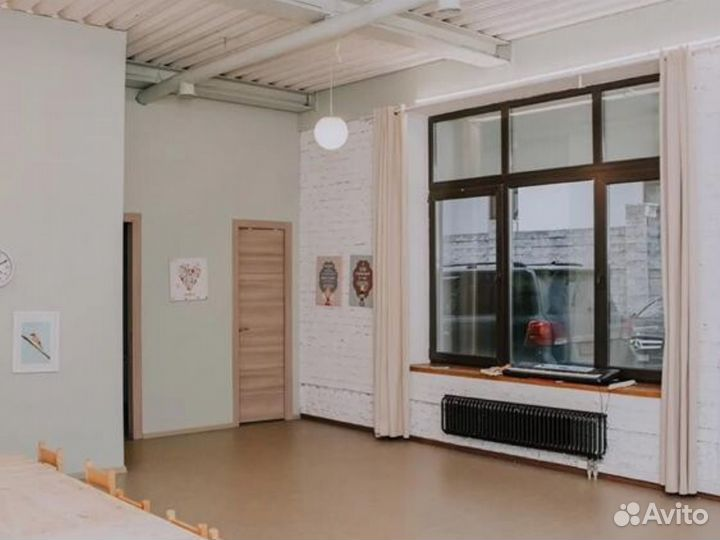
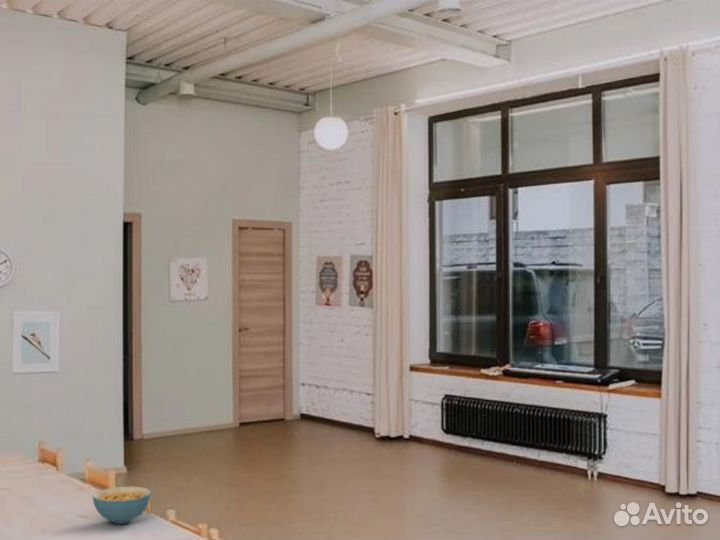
+ cereal bowl (122, 507)
